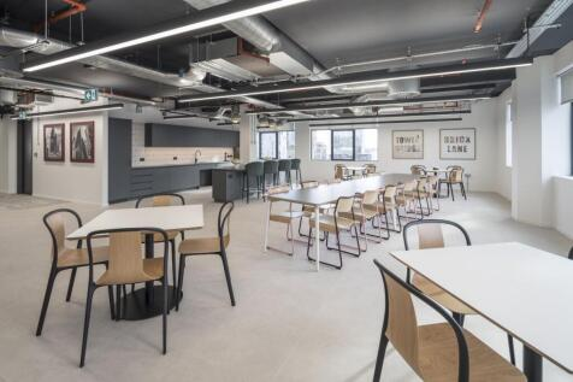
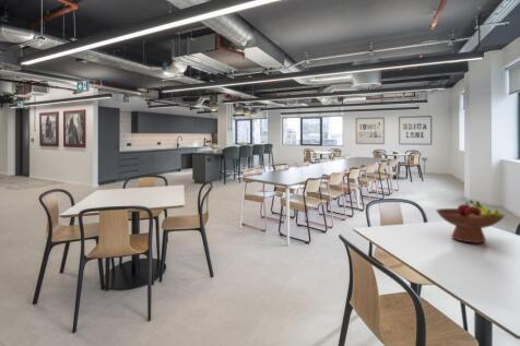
+ fruit bowl (468, 220)
